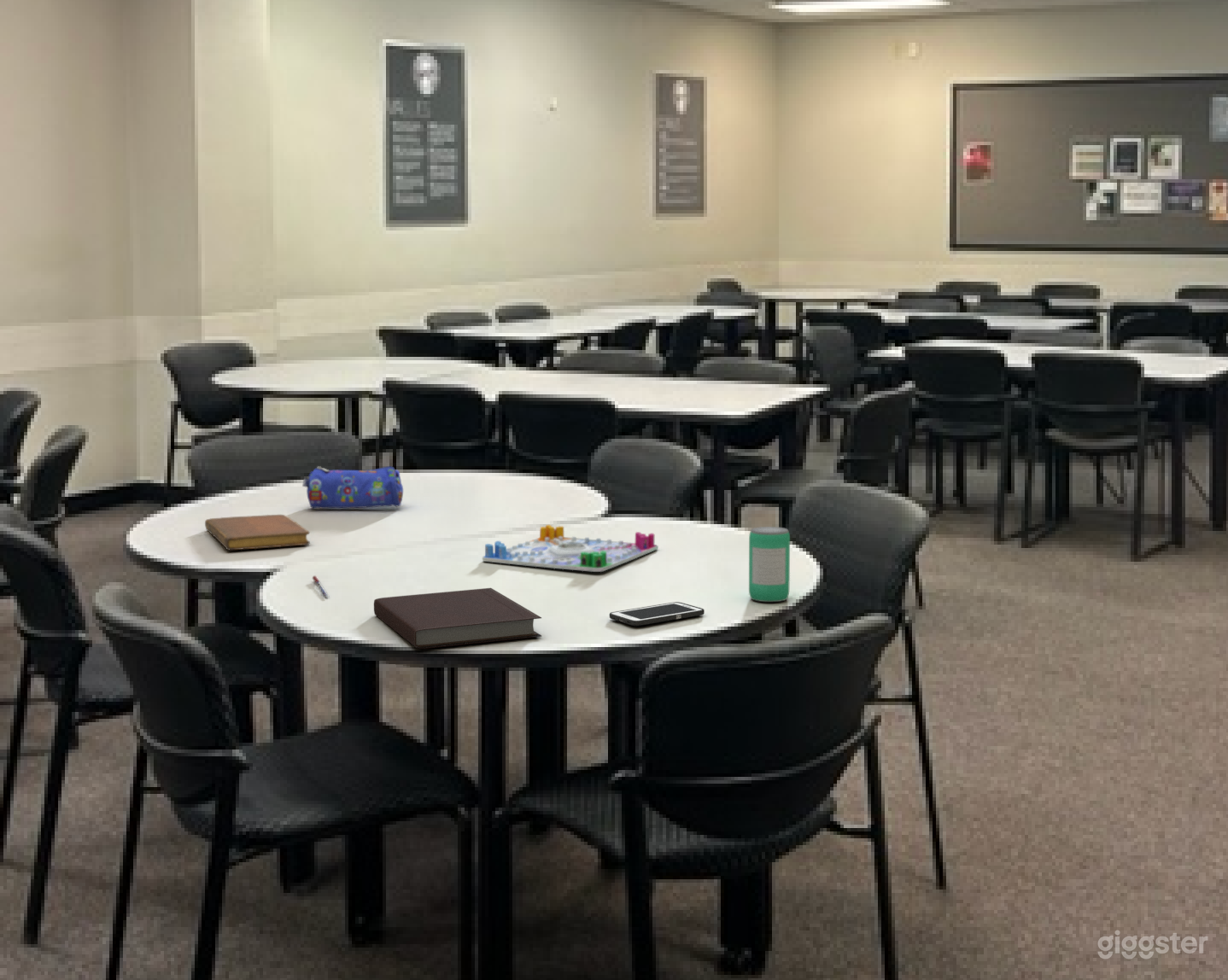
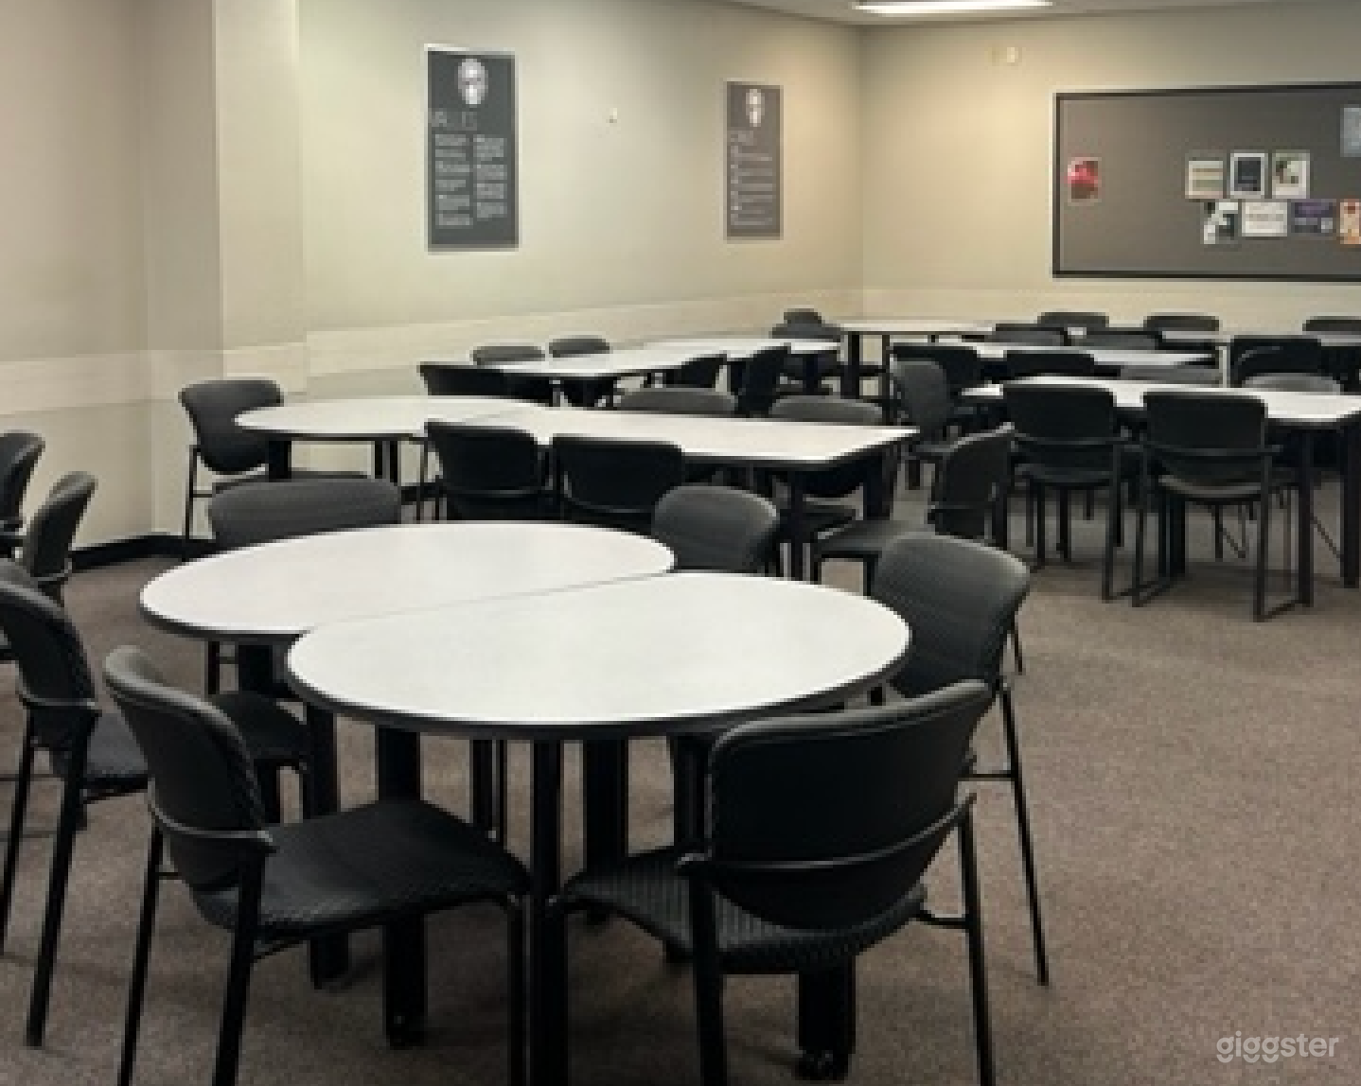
- cell phone (657, 614)
- pen (320, 586)
- board game (571, 546)
- notebook (455, 616)
- beverage can (769, 563)
- pencil case (354, 487)
- notebook (256, 531)
